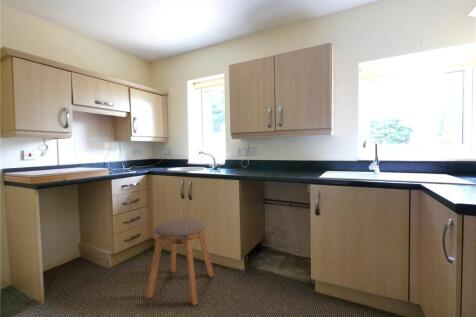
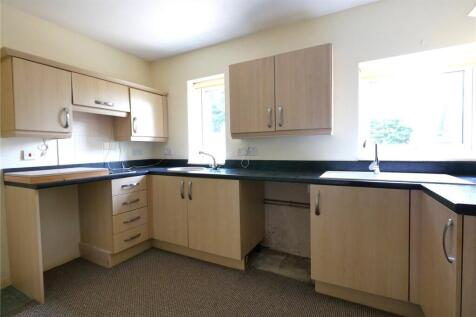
- stool (186, 251)
